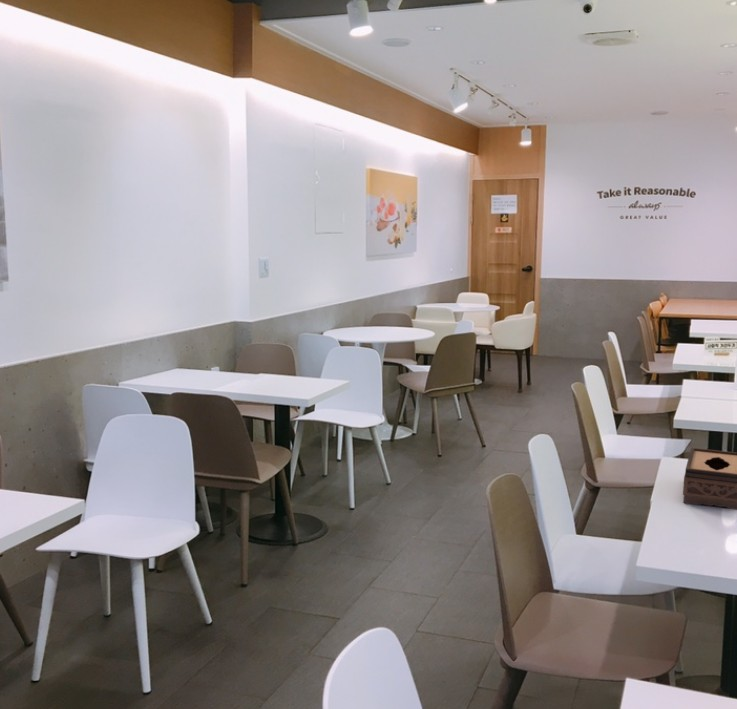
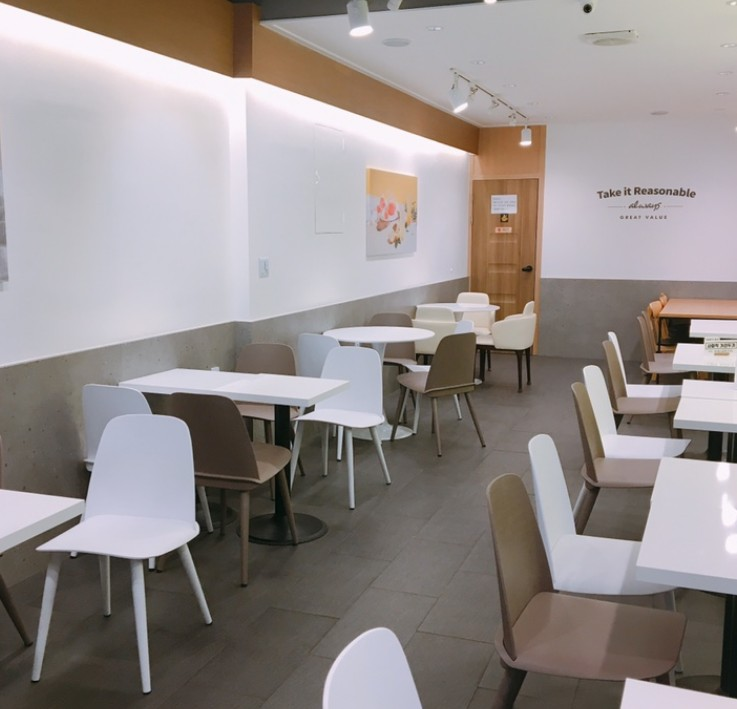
- tissue box (716, 477)
